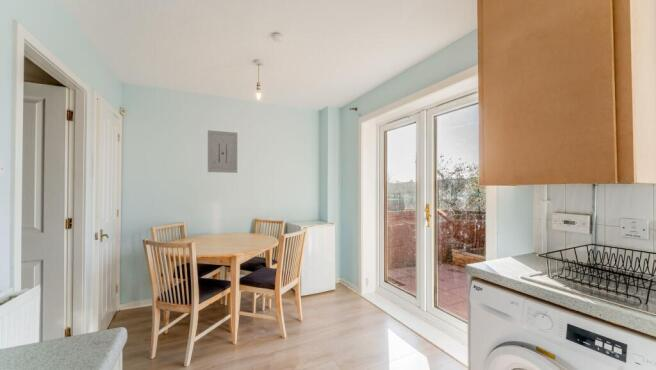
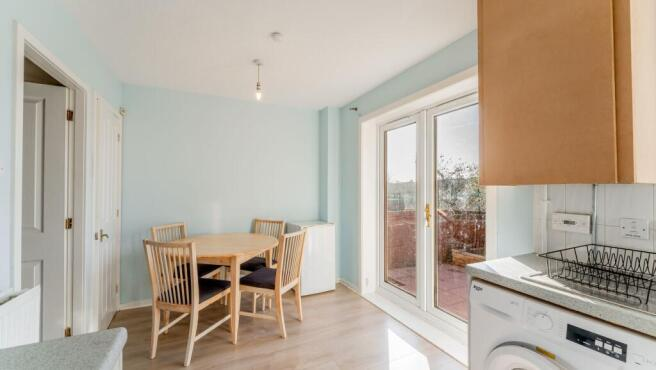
- wall art (222, 151)
